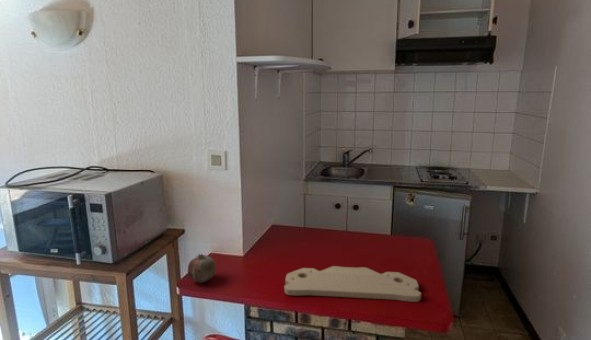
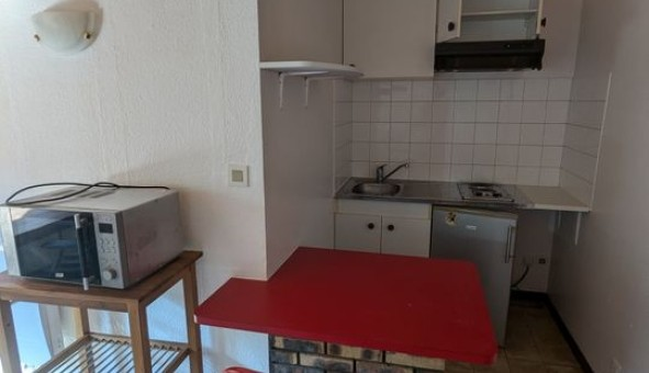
- cutting board (350, 281)
- fruit (201, 267)
